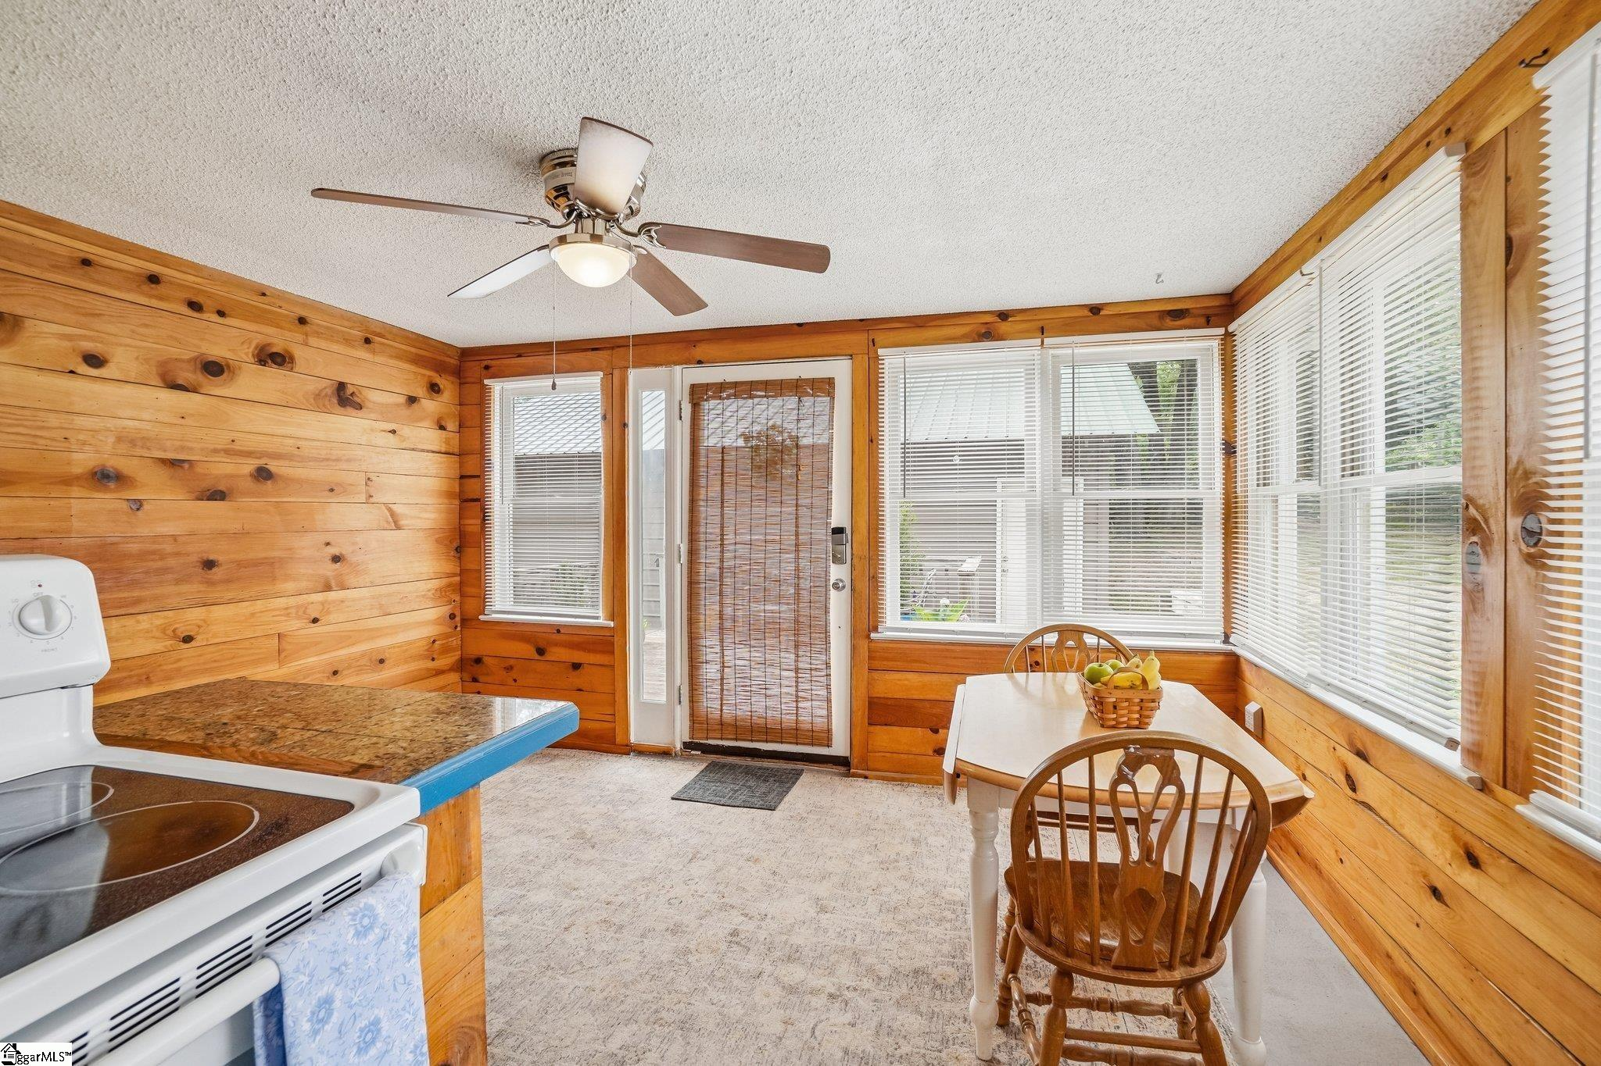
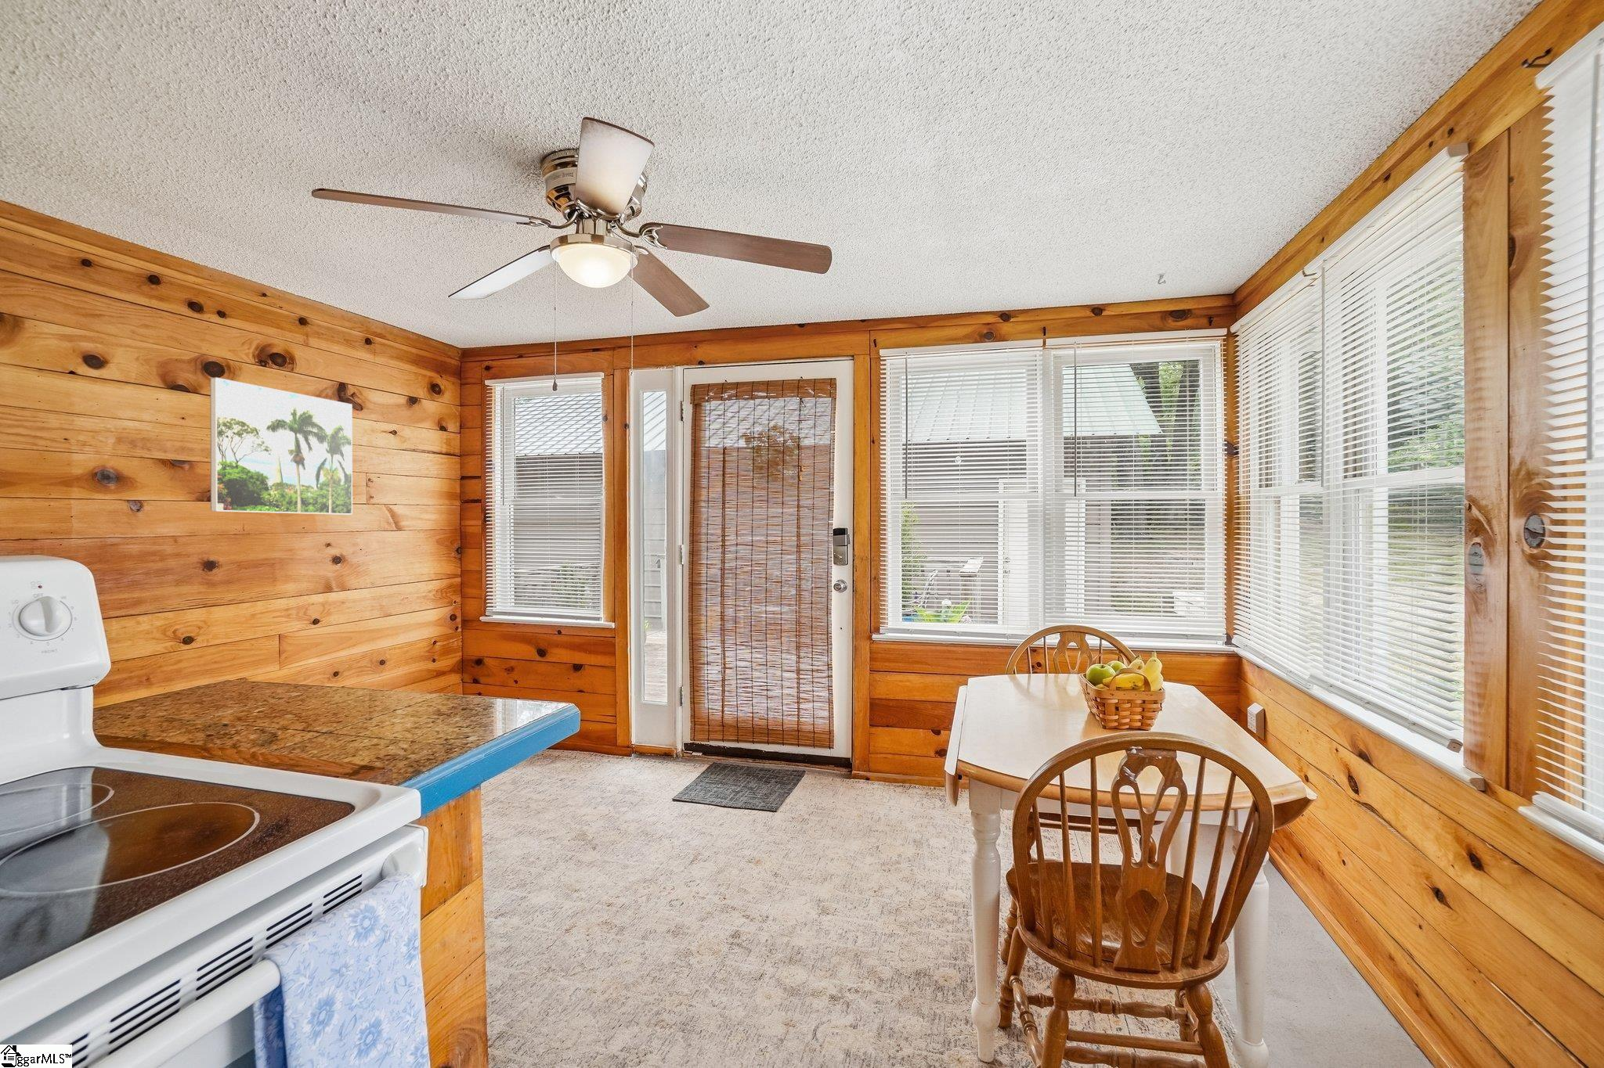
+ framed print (287, 452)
